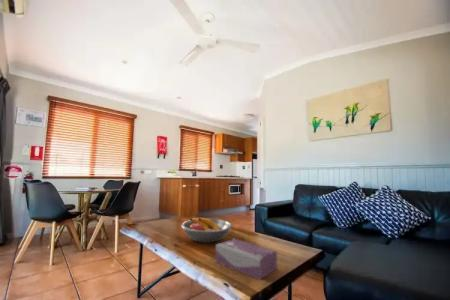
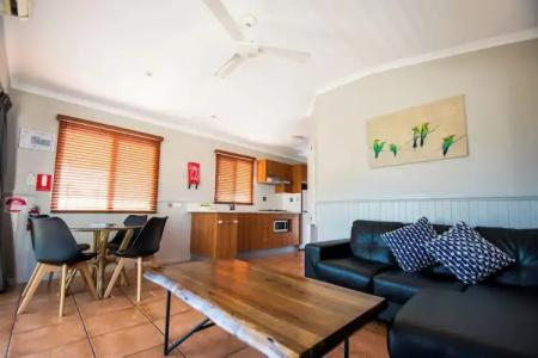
- tissue box (245, 255)
- fruit bowl (206, 229)
